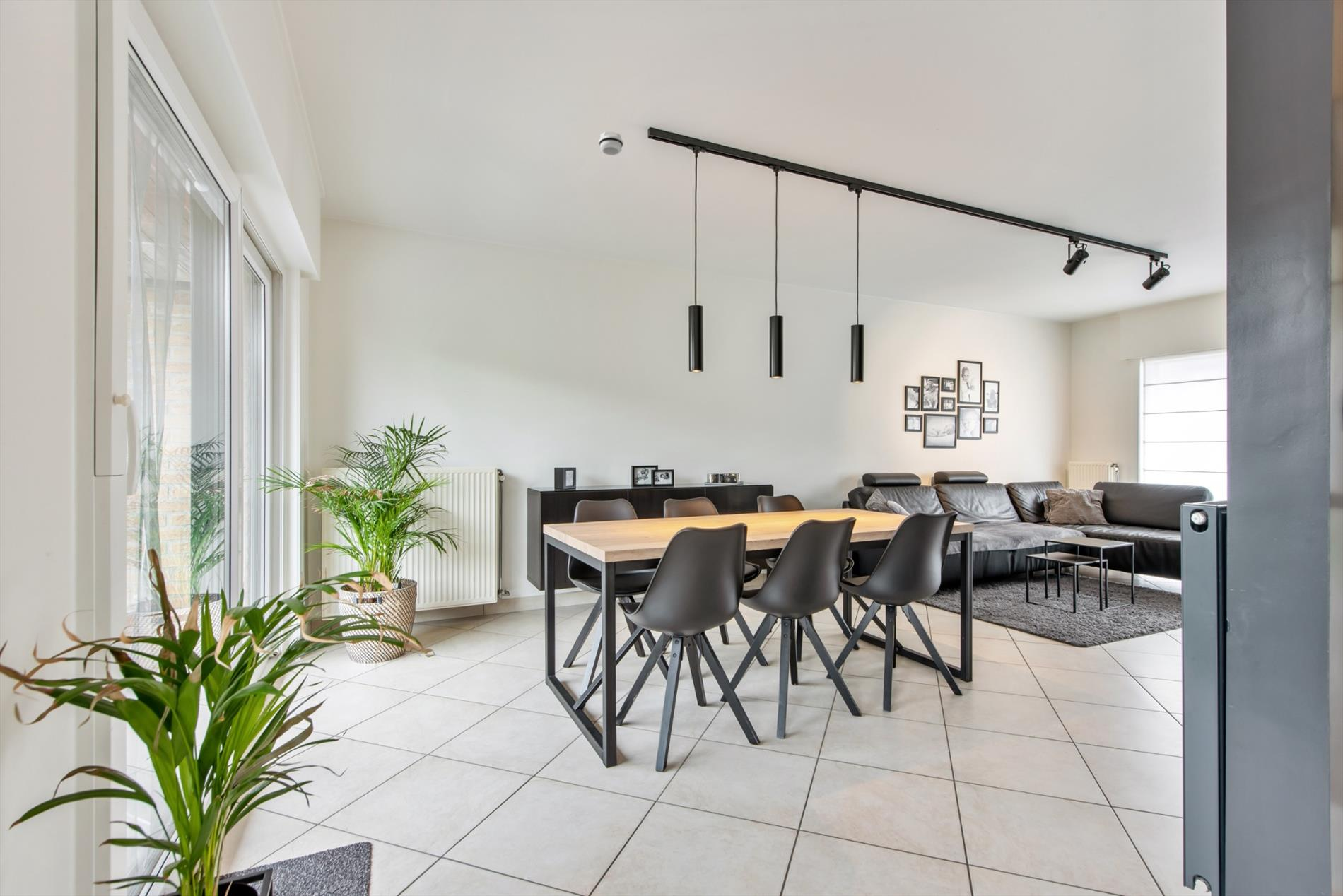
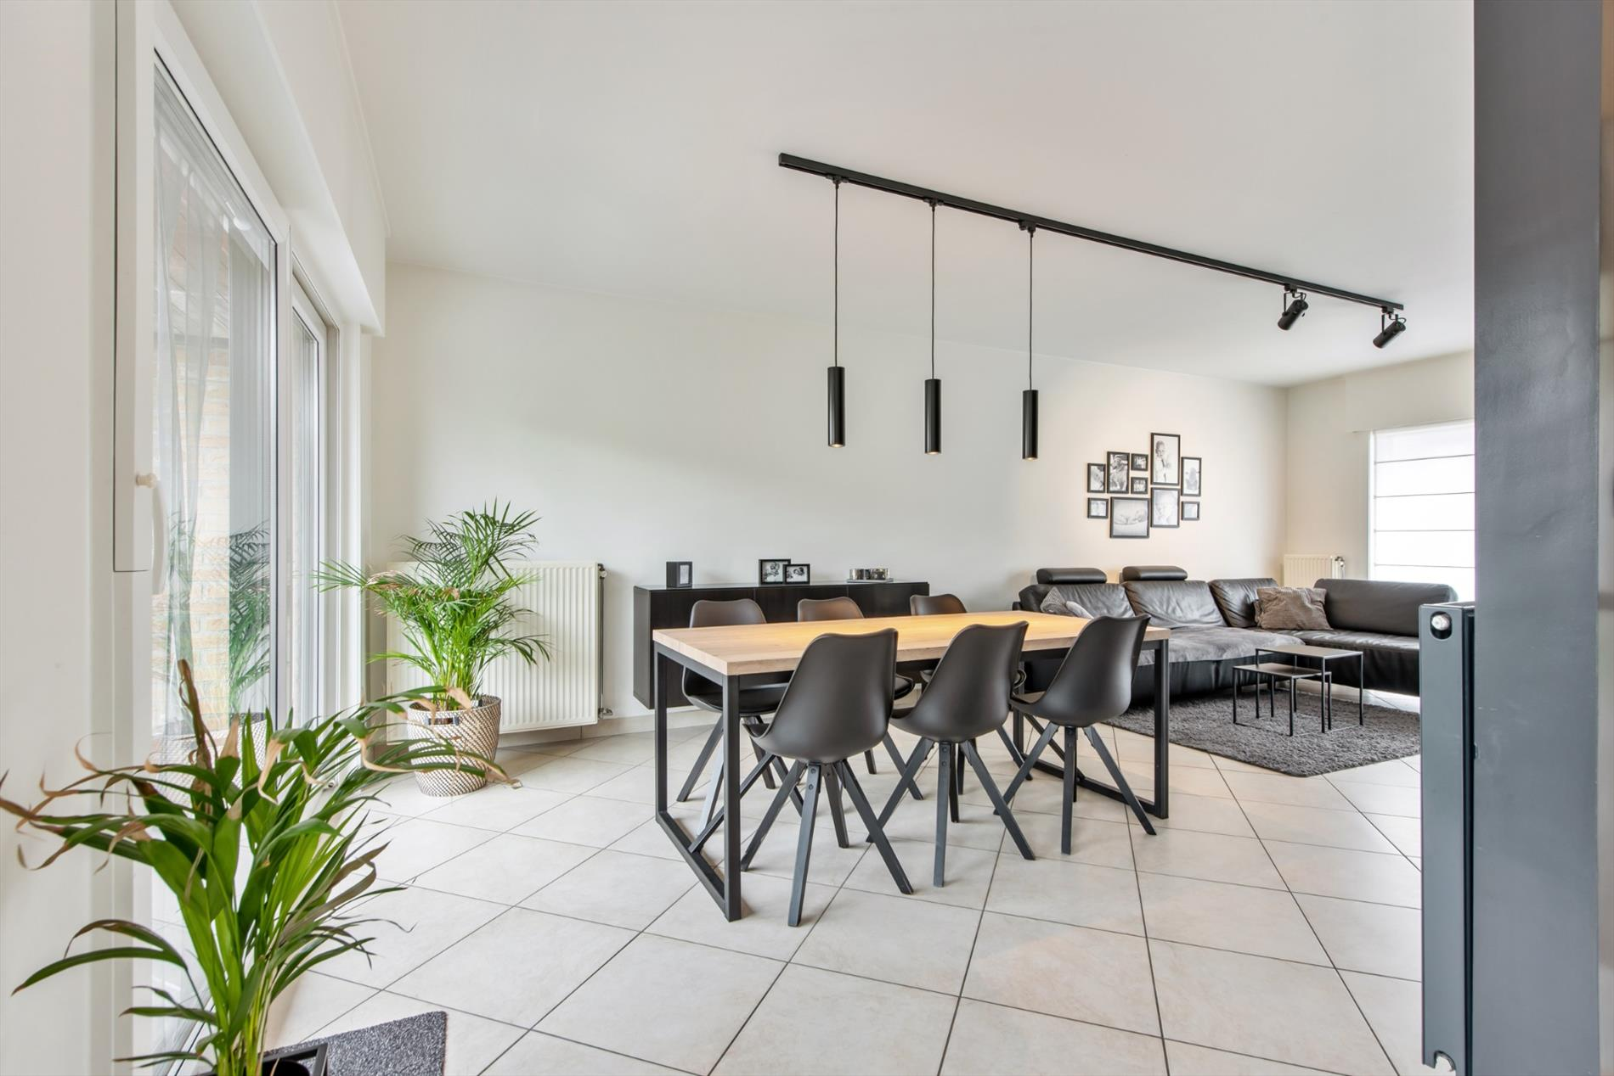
- smoke detector (611, 143)
